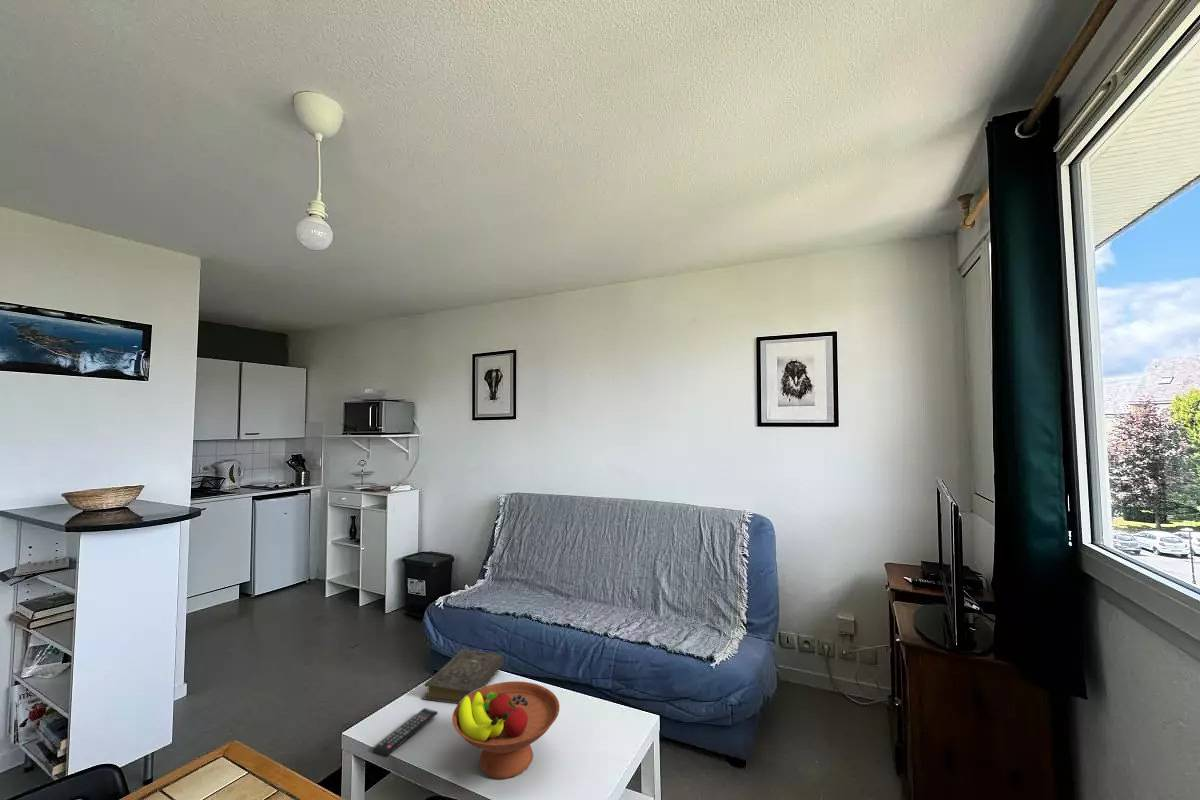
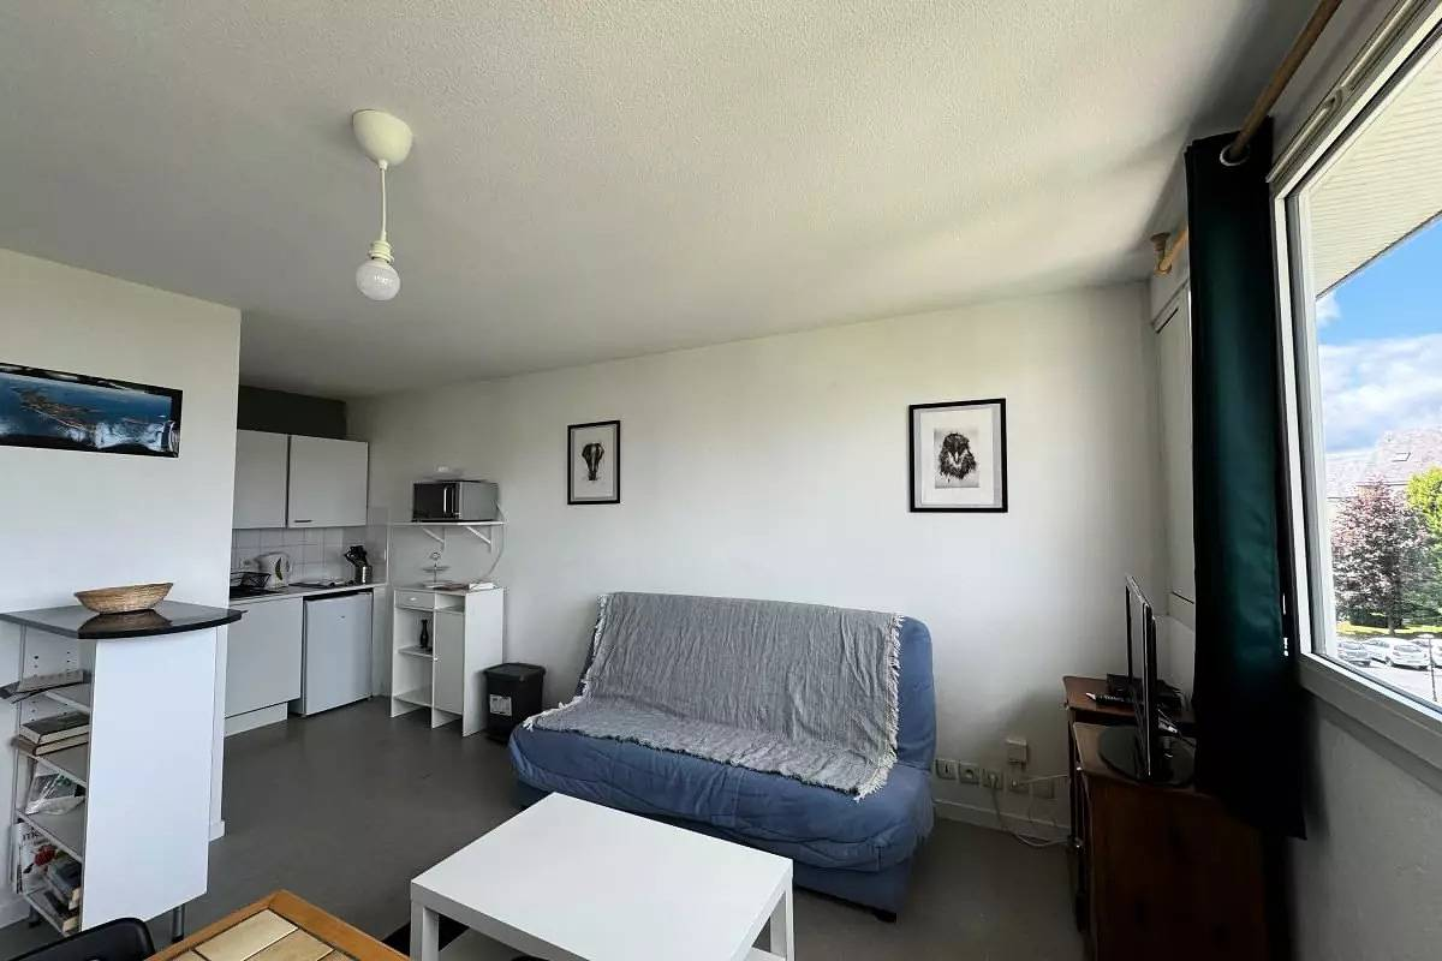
- fruit bowl (506, 725)
- book (465, 675)
- remote control (407, 730)
